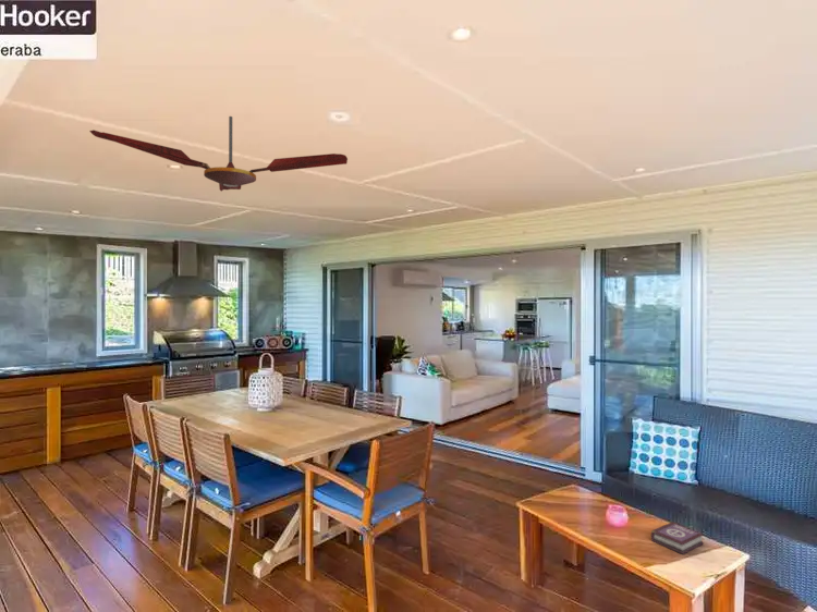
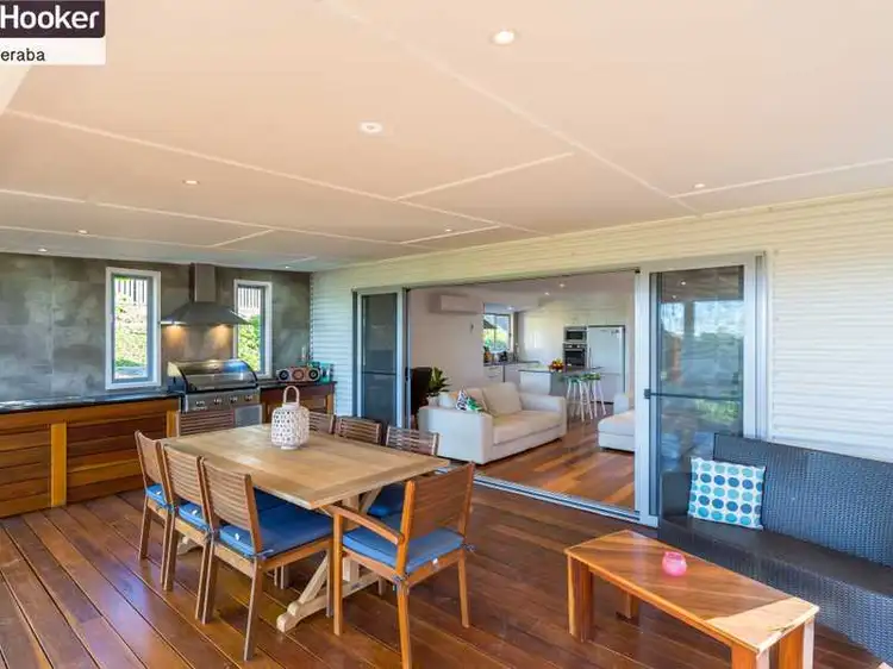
- book (676, 536)
- ceiling fan (229, 158)
